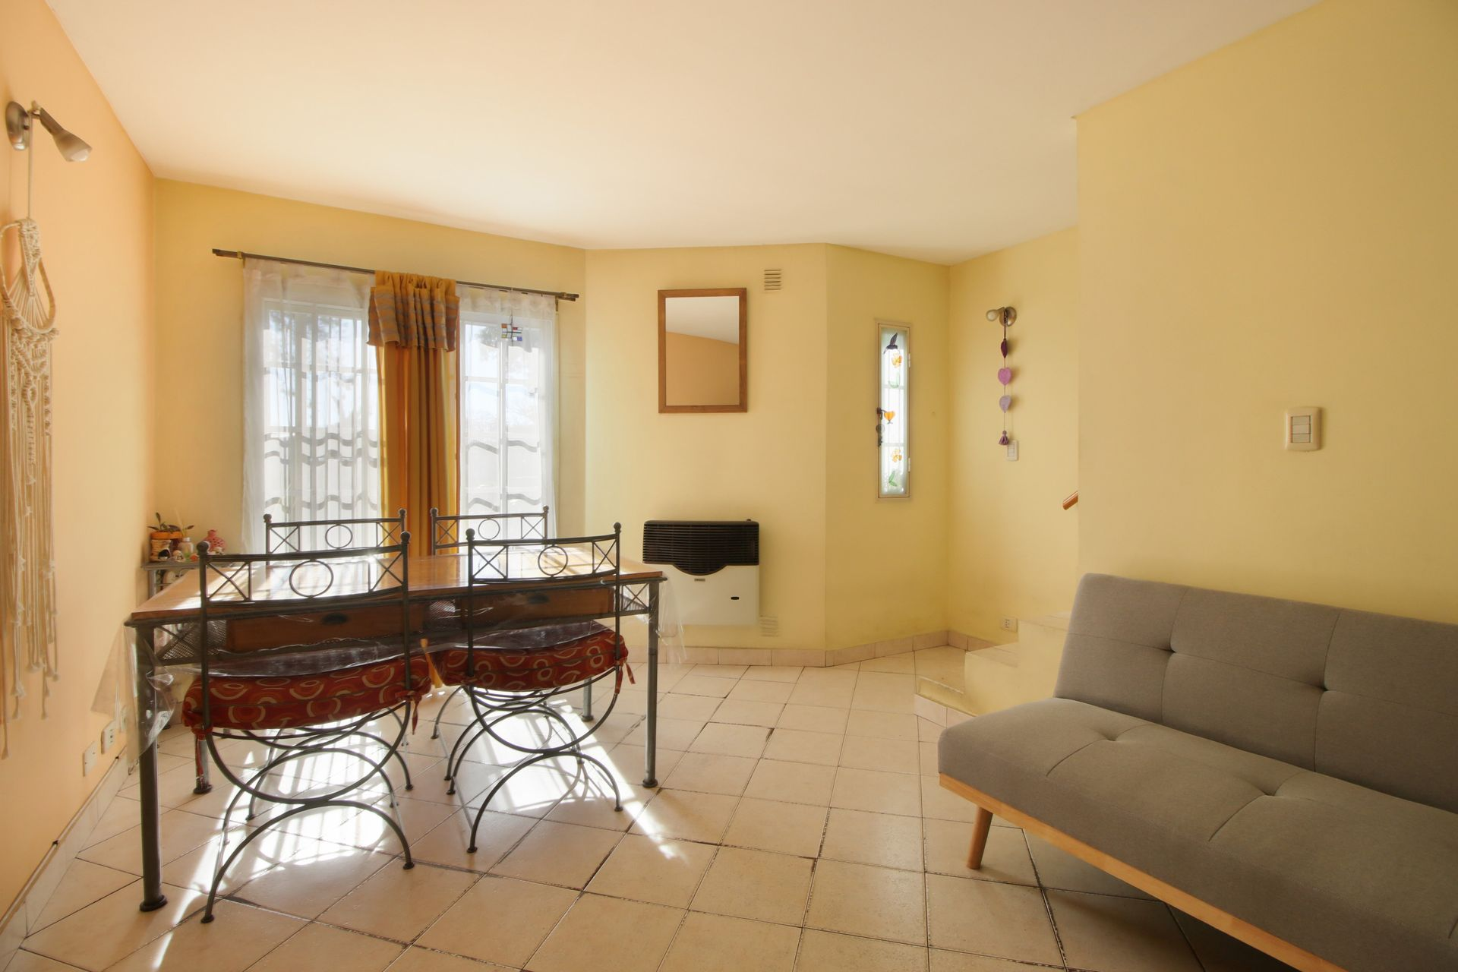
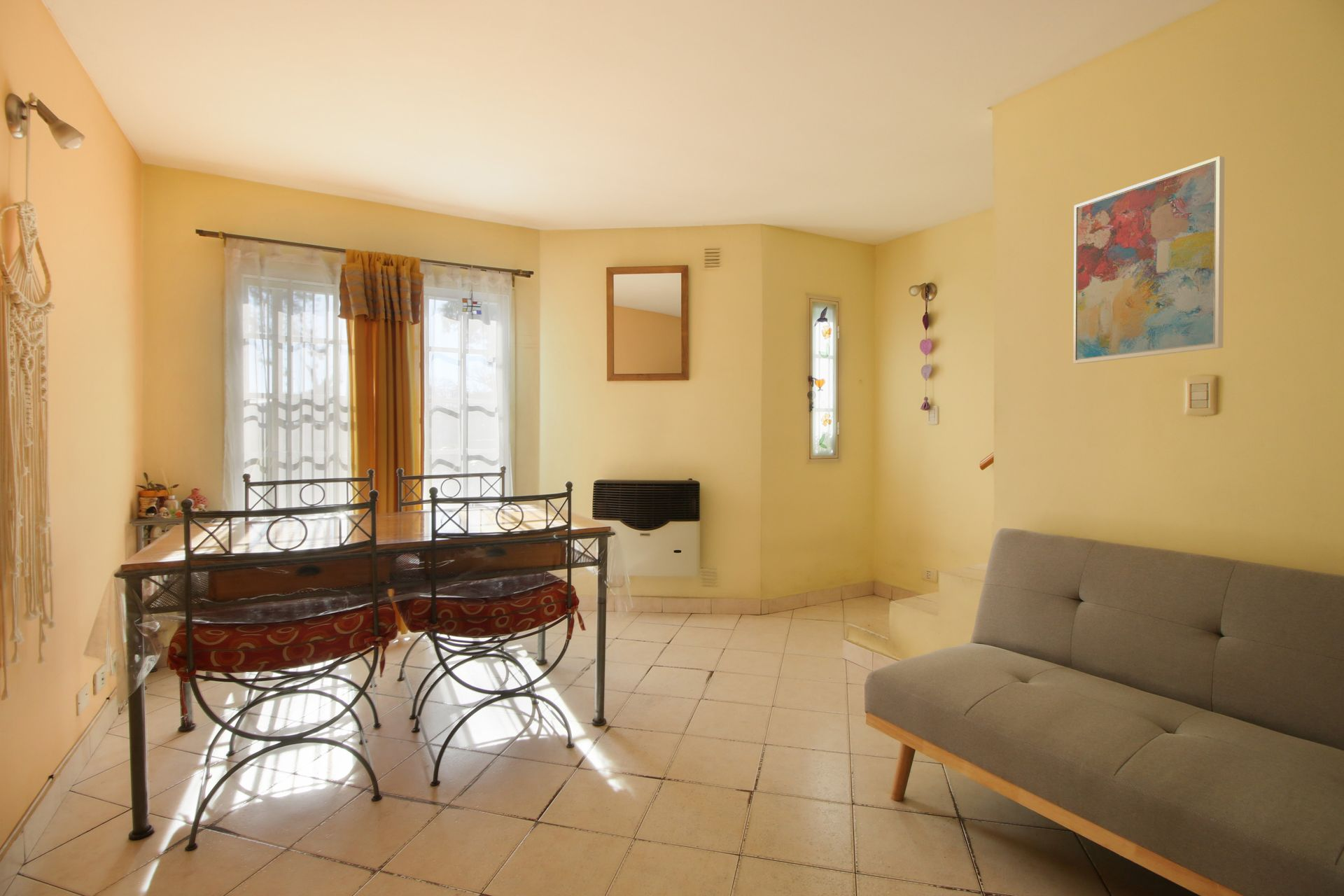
+ wall art (1142, 270)
